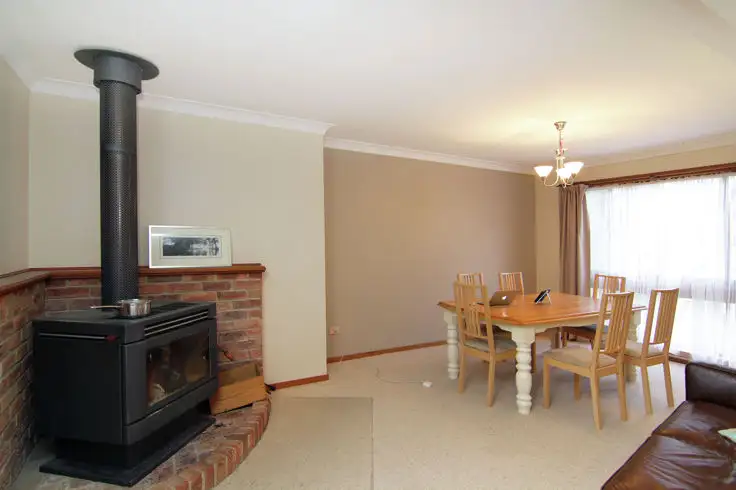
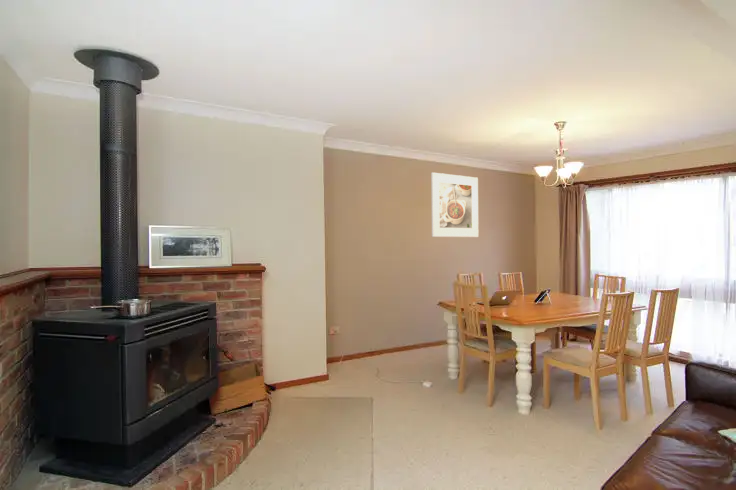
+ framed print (455, 206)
